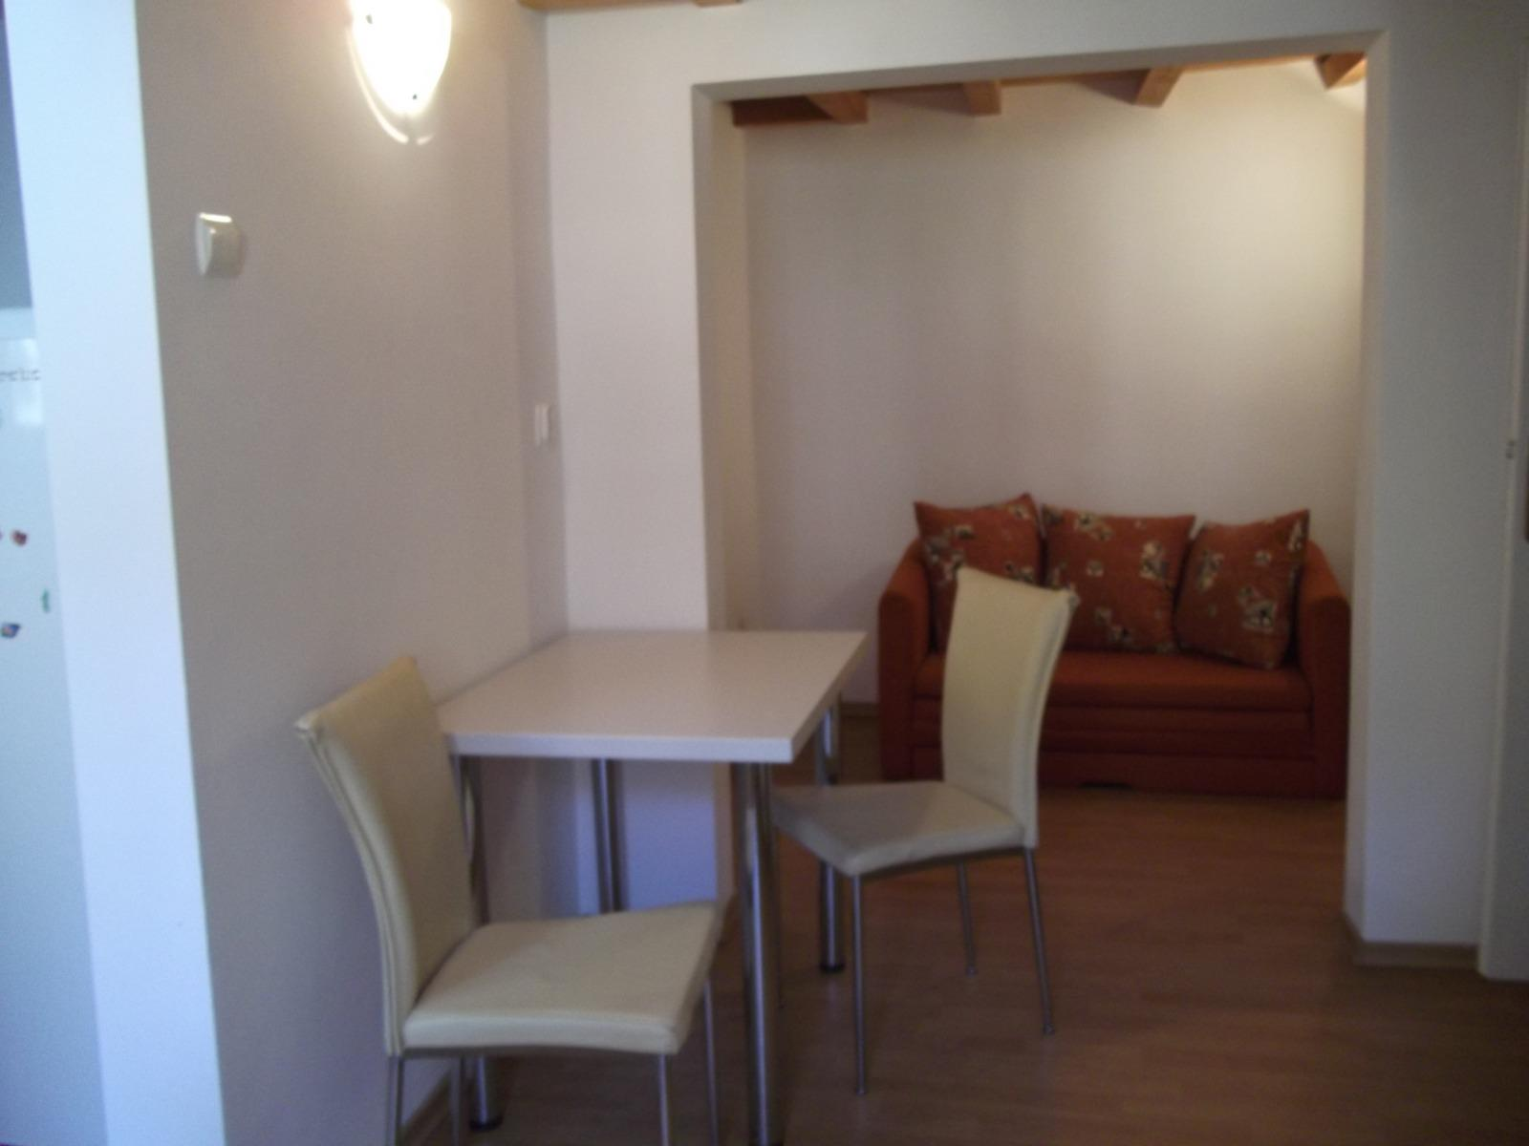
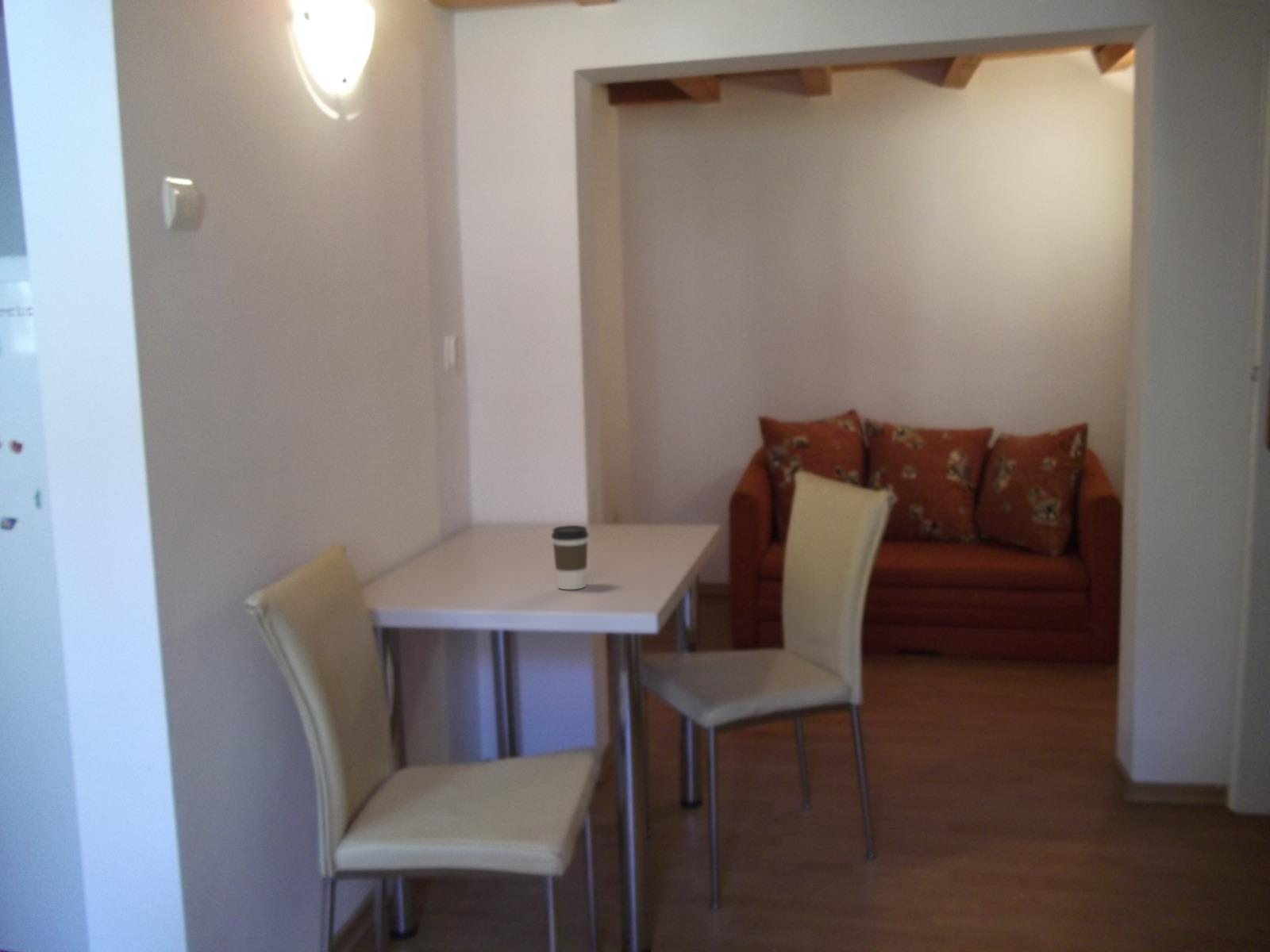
+ coffee cup (571, 557)
